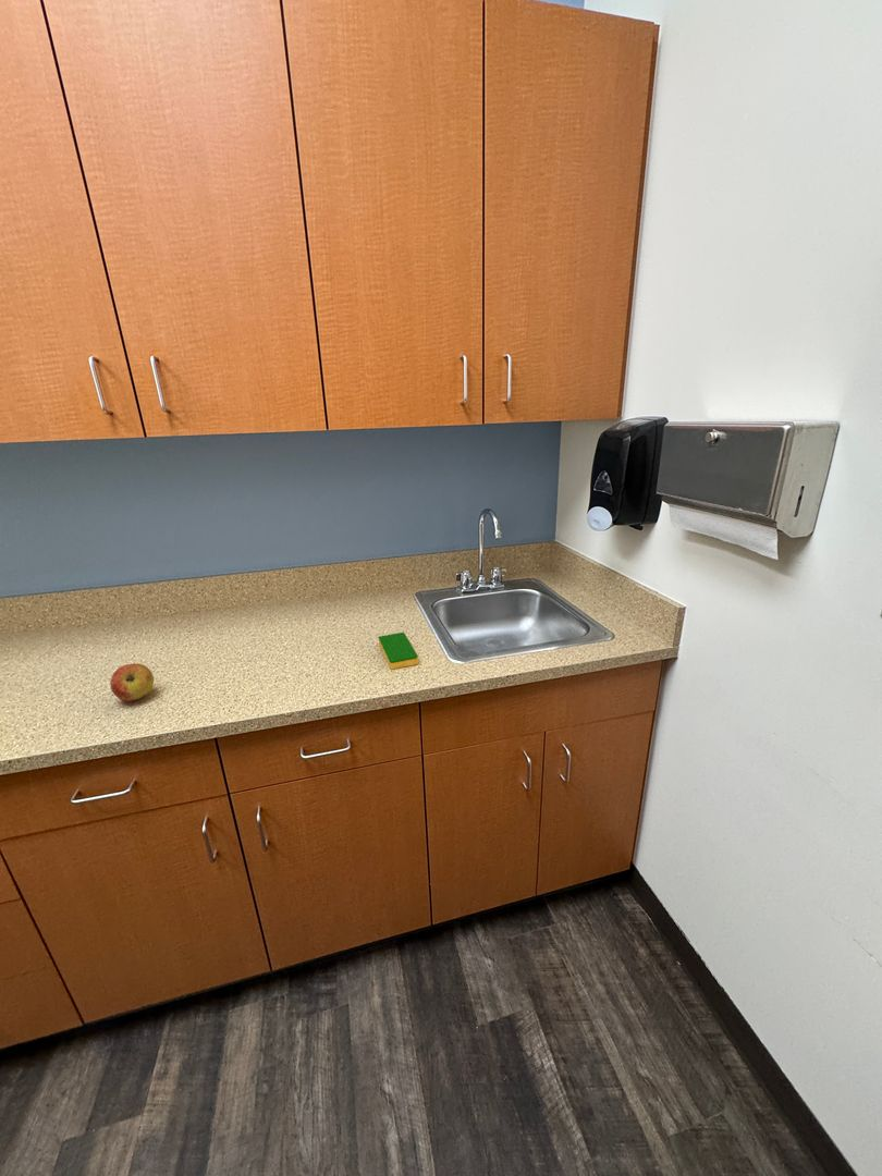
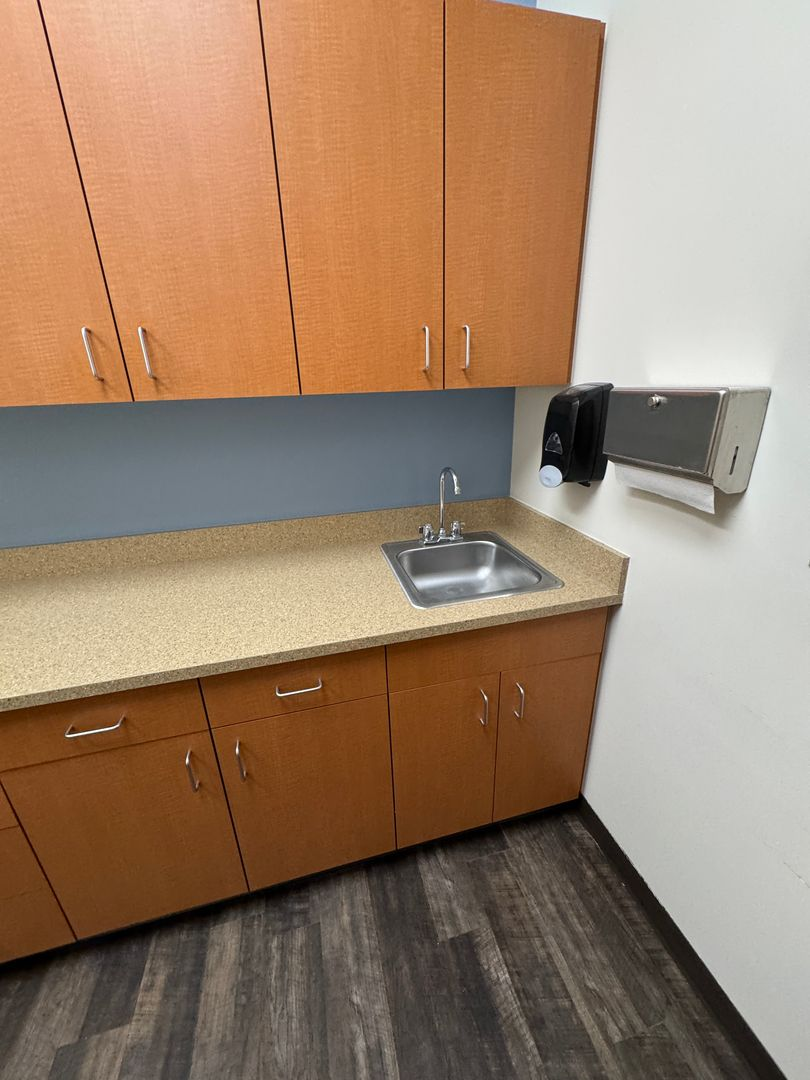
- apple (132, 682)
- dish sponge (397, 649)
